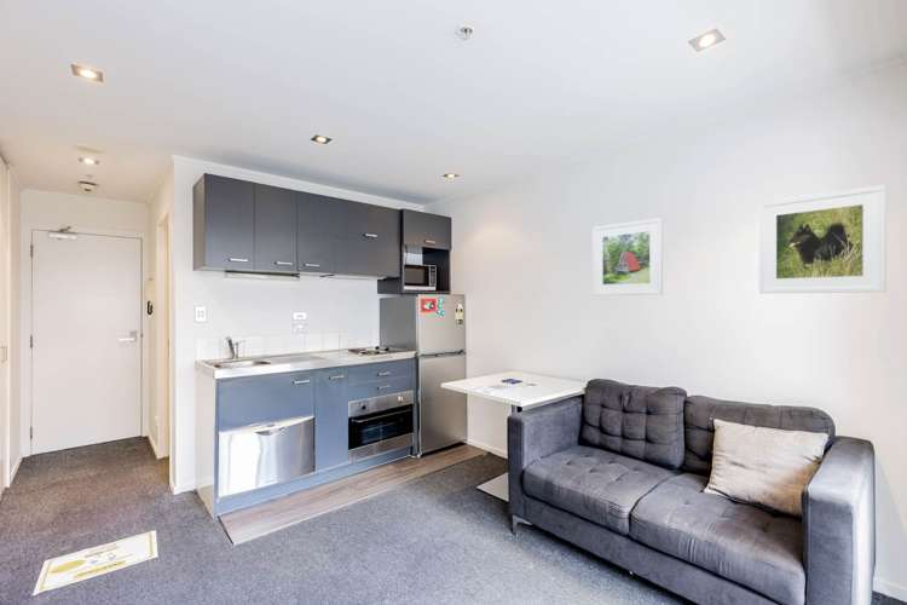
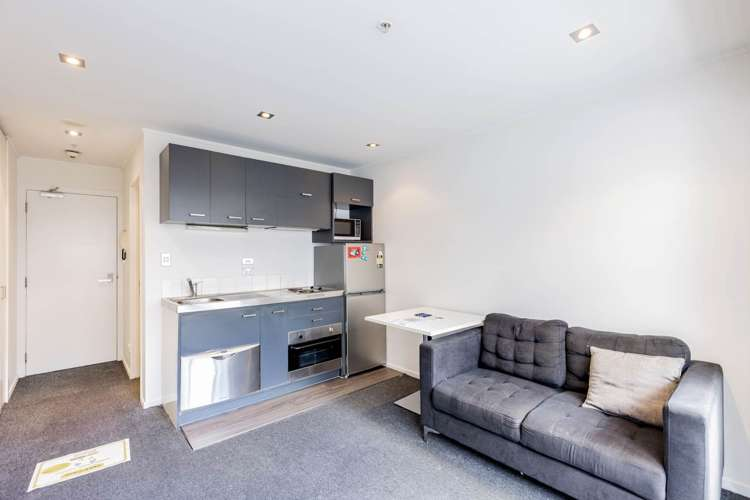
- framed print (816, 243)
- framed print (625, 259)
